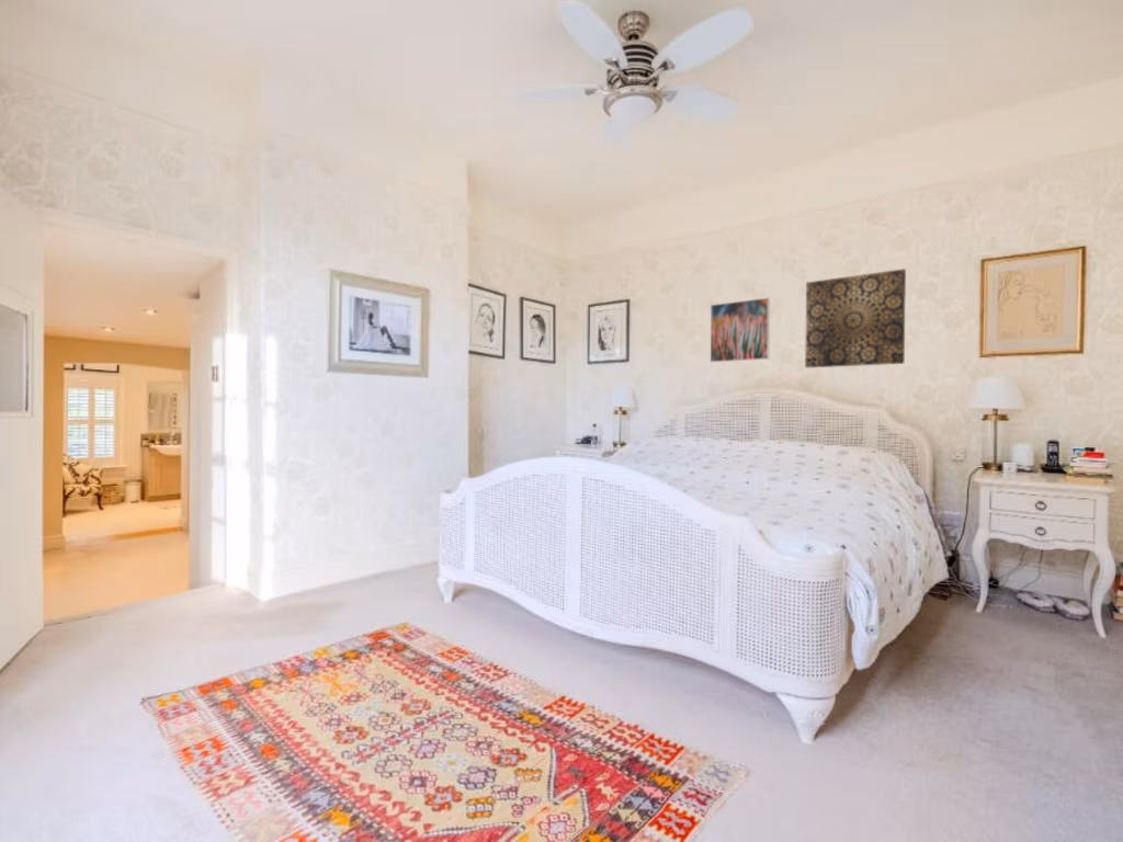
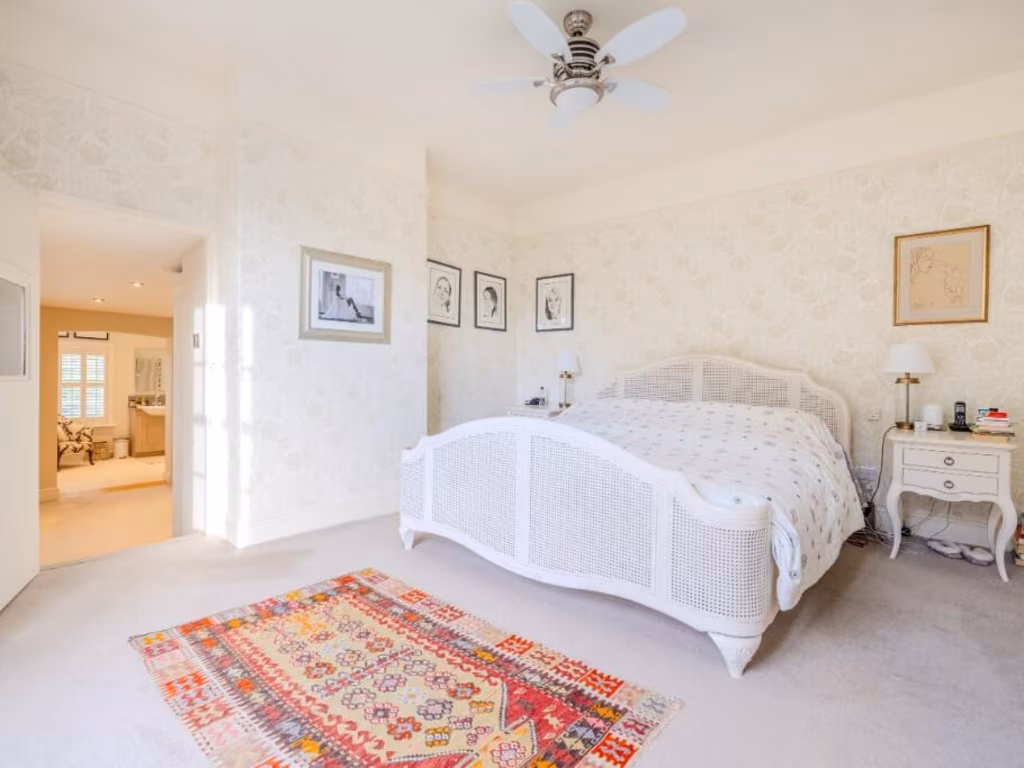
- wall art (852, 320)
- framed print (738, 331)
